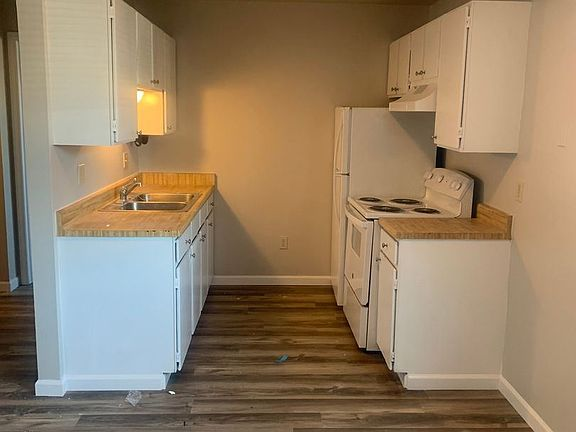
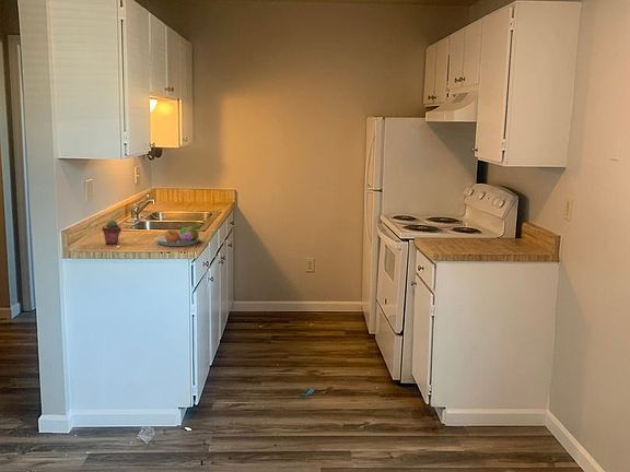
+ fruit bowl (178, 234)
+ potted succulent (112, 232)
